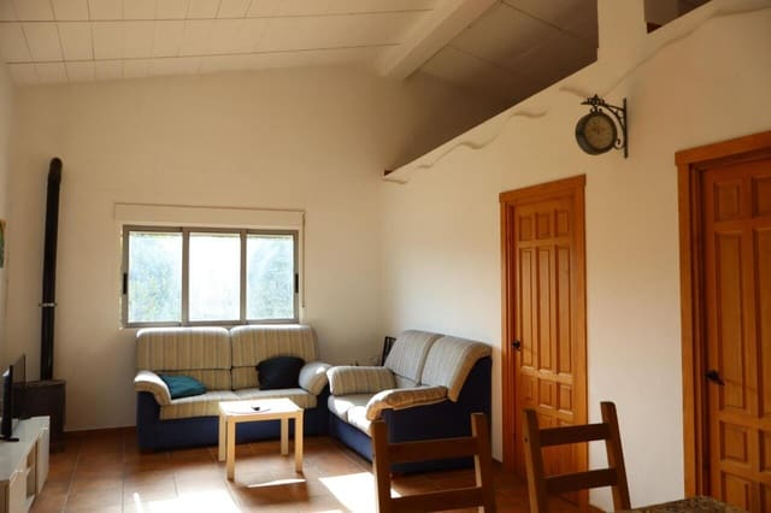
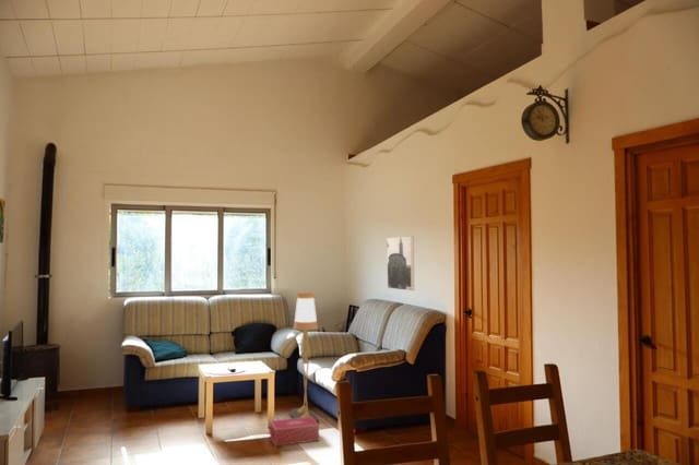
+ floor lamp (304, 335)
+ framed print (400, 263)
+ shoe box (294, 430)
